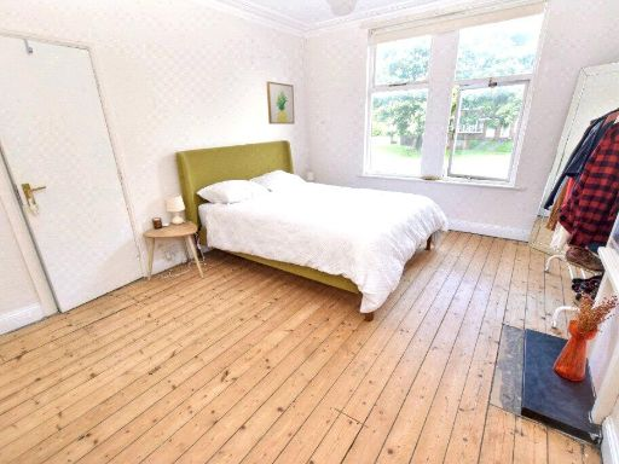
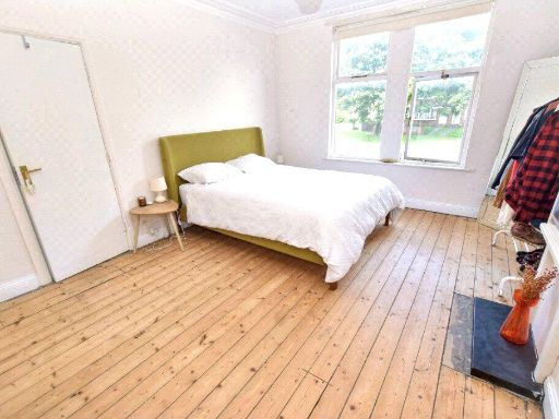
- wall art (280, 104)
